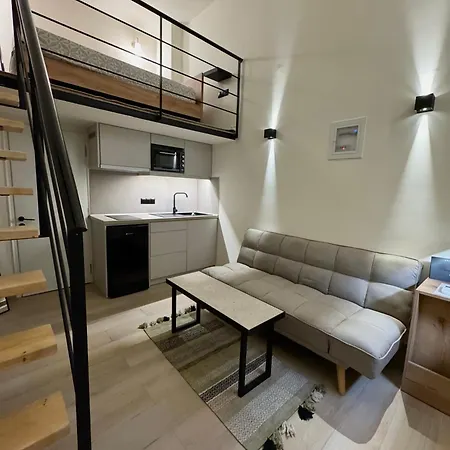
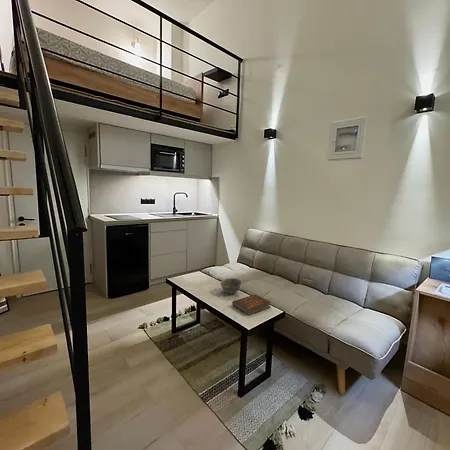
+ book (251, 303)
+ bowl (230, 286)
